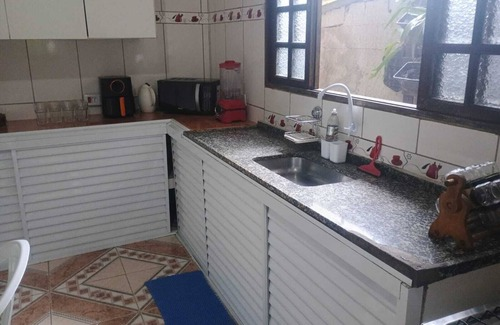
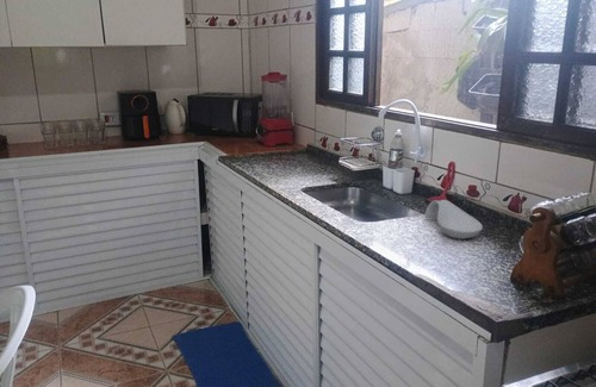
+ spoon rest (449, 217)
